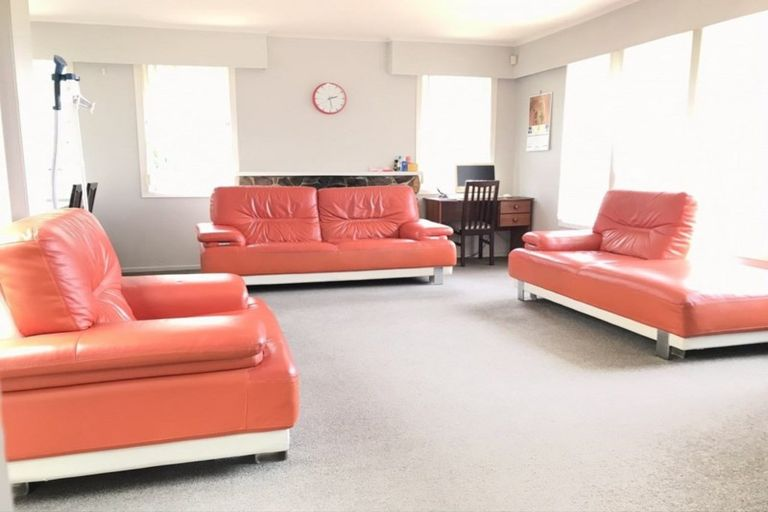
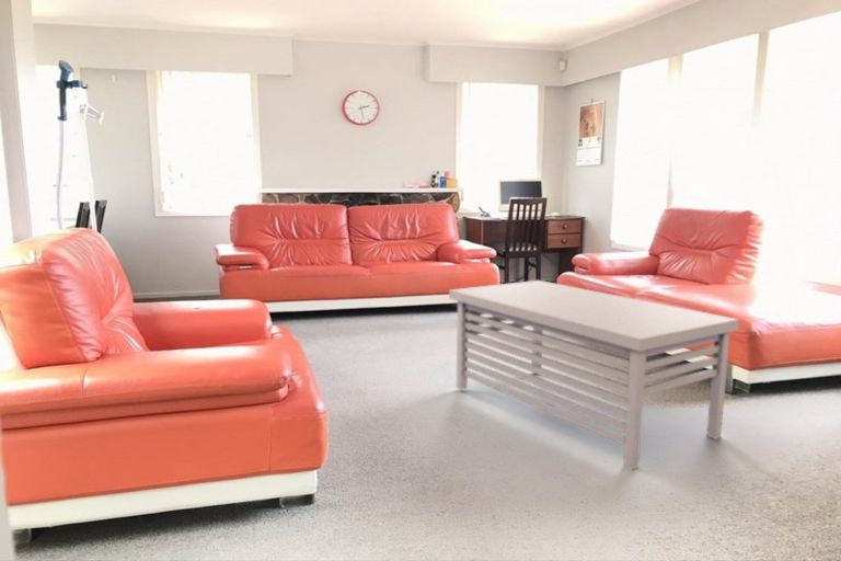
+ coffee table (575, 356)
